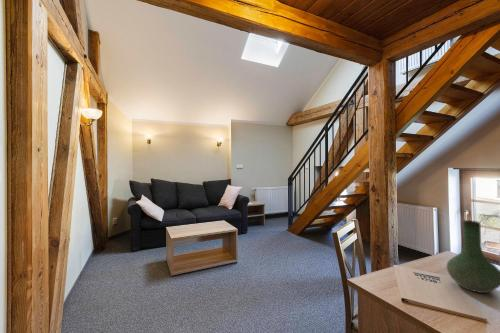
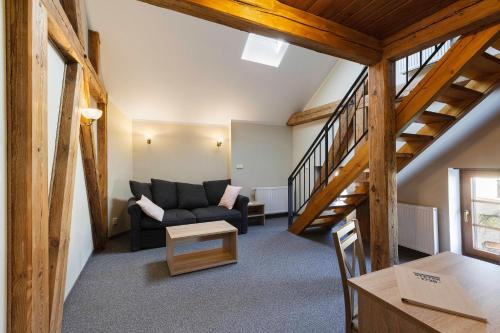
- vase (472, 254)
